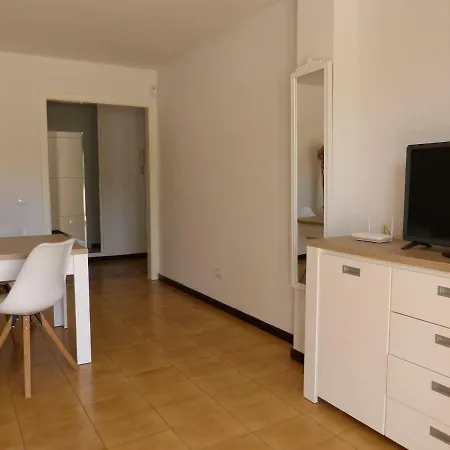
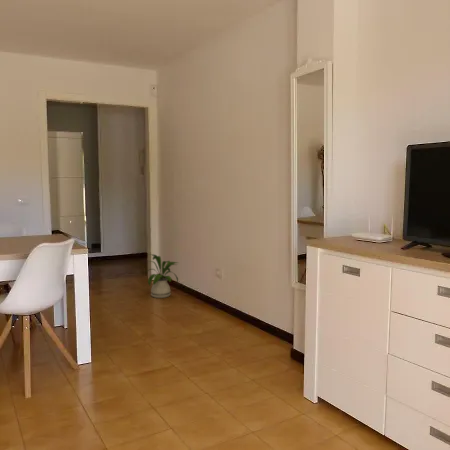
+ house plant (165, 273)
